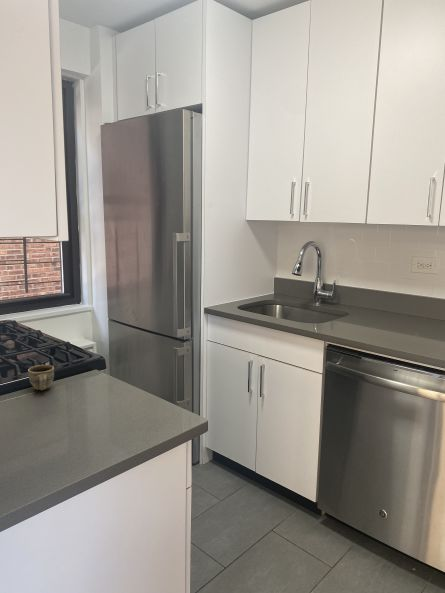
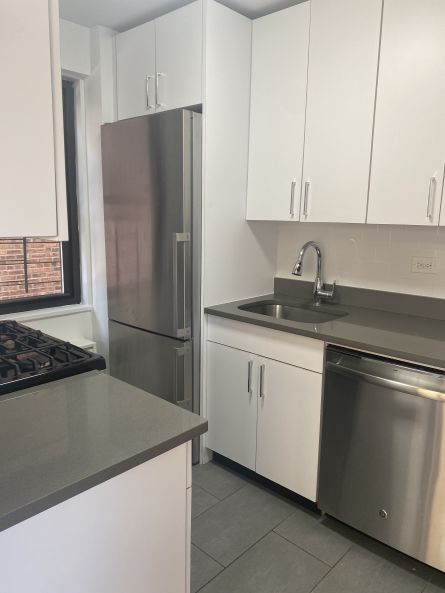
- cup (41, 379)
